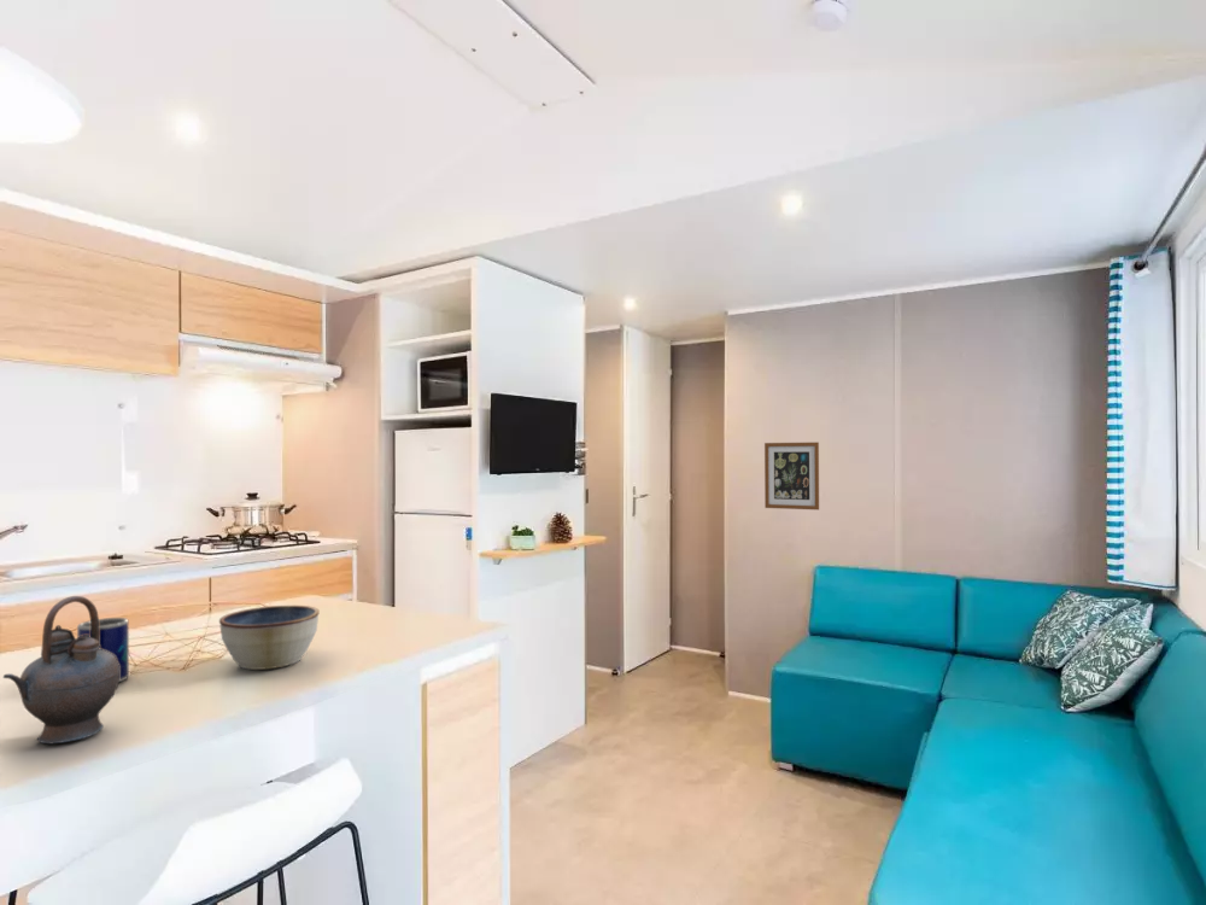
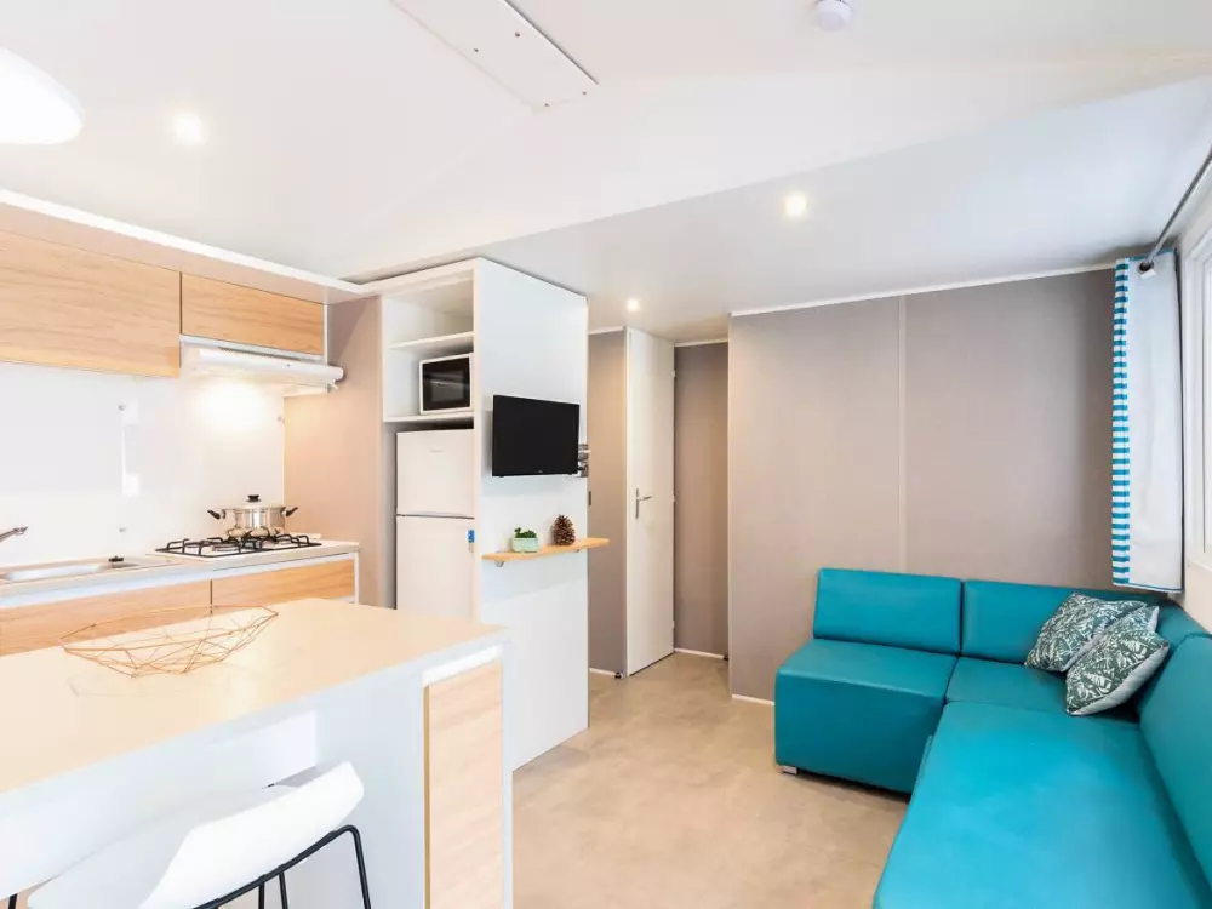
- wall art (791, 475)
- mug (99, 648)
- bowl (270, 638)
- teapot (60, 667)
